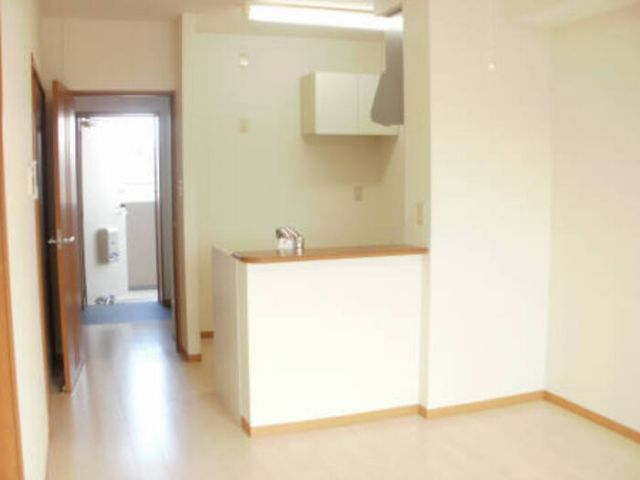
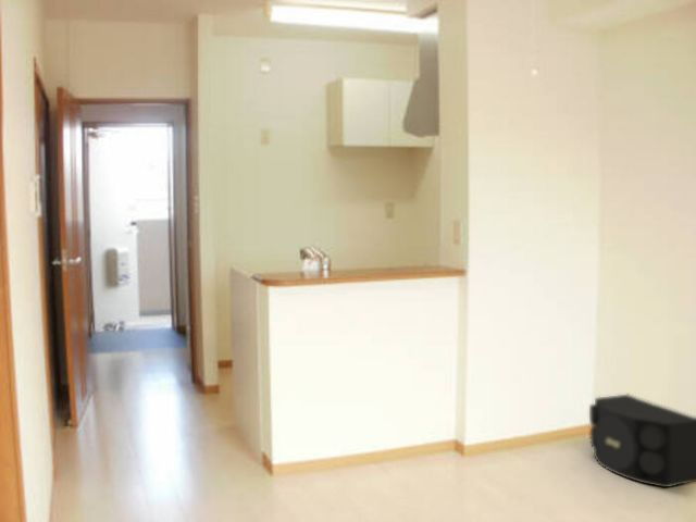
+ speaker (637, 438)
